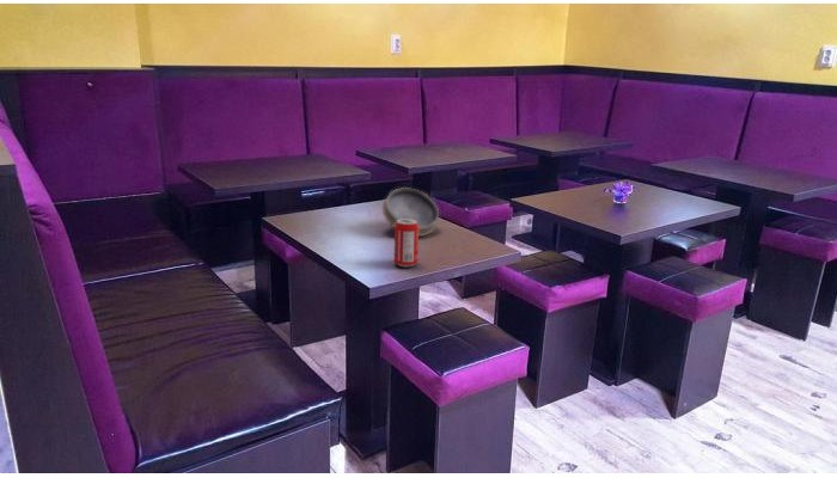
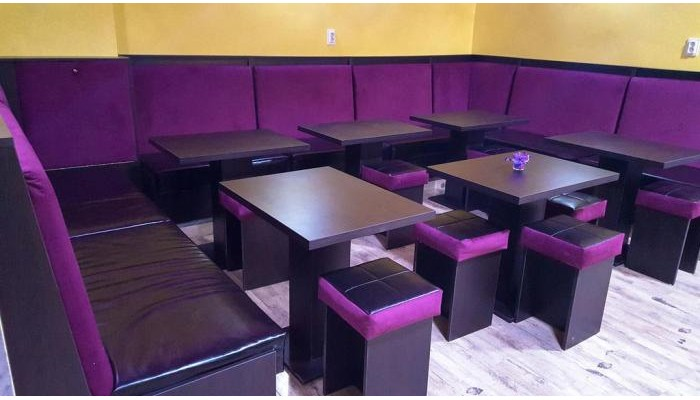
- ashtray (410, 212)
- beverage can (405, 243)
